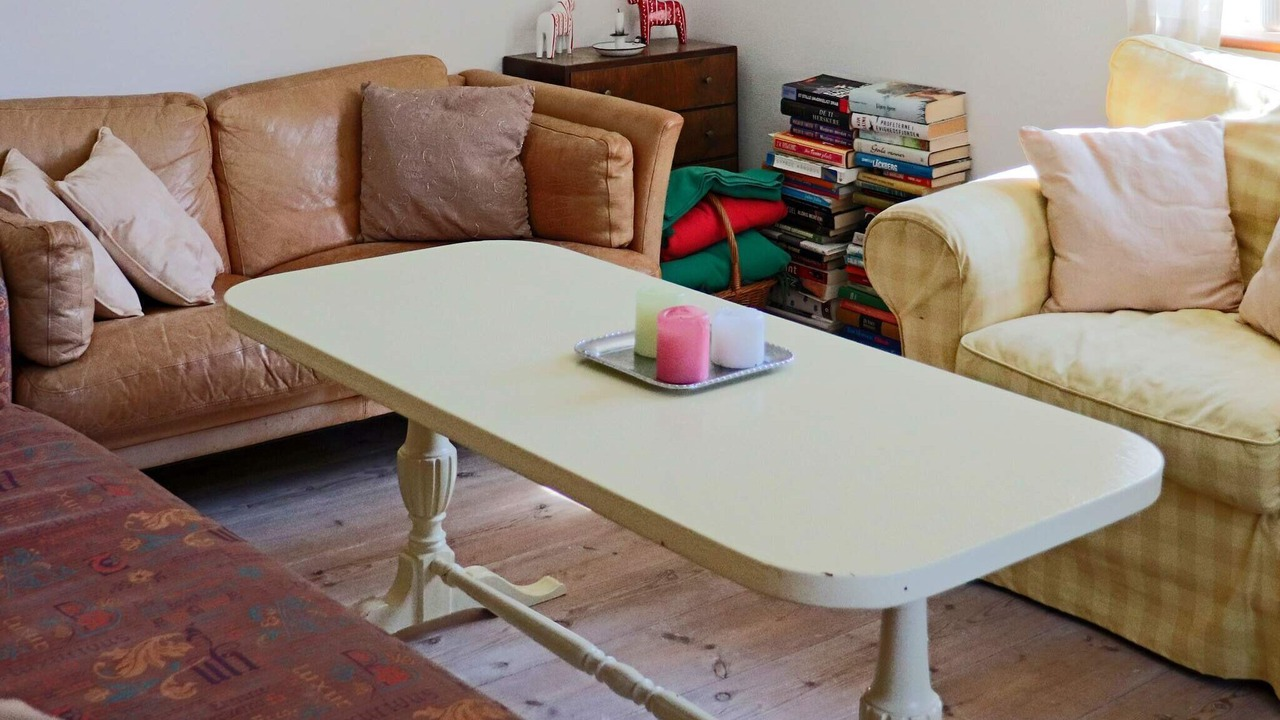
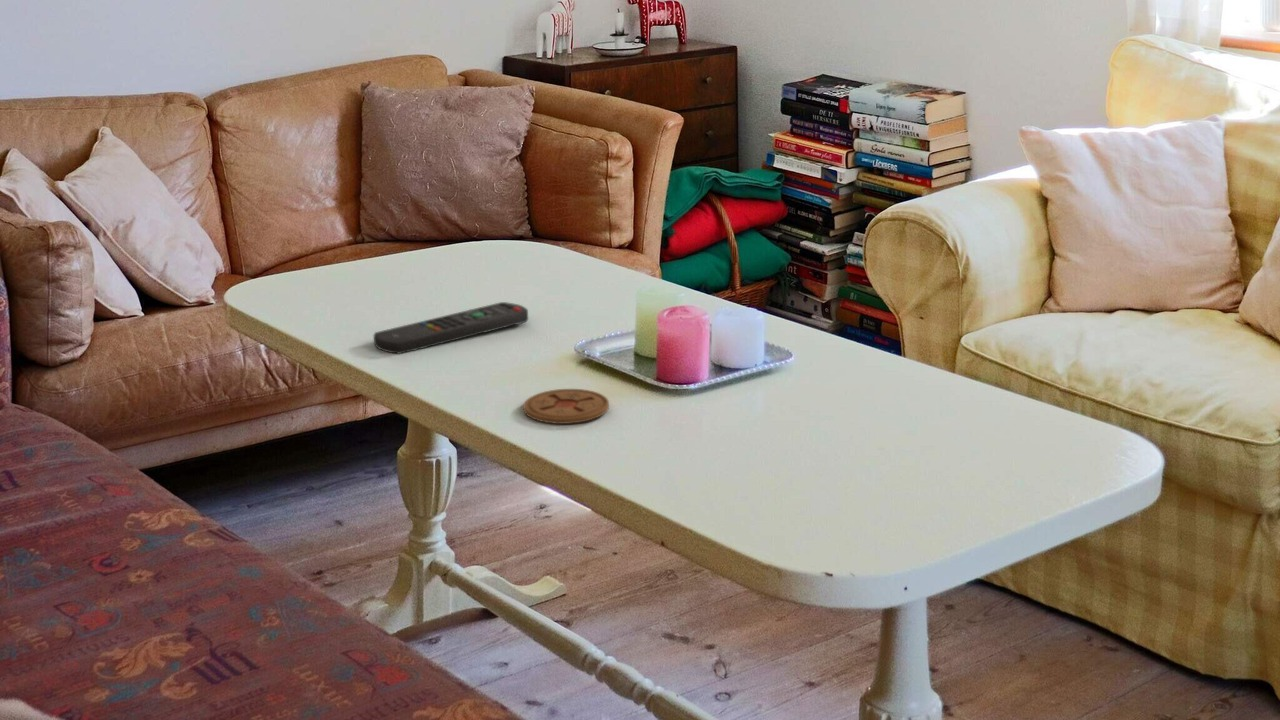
+ coaster (566, 405)
+ remote control (452, 326)
